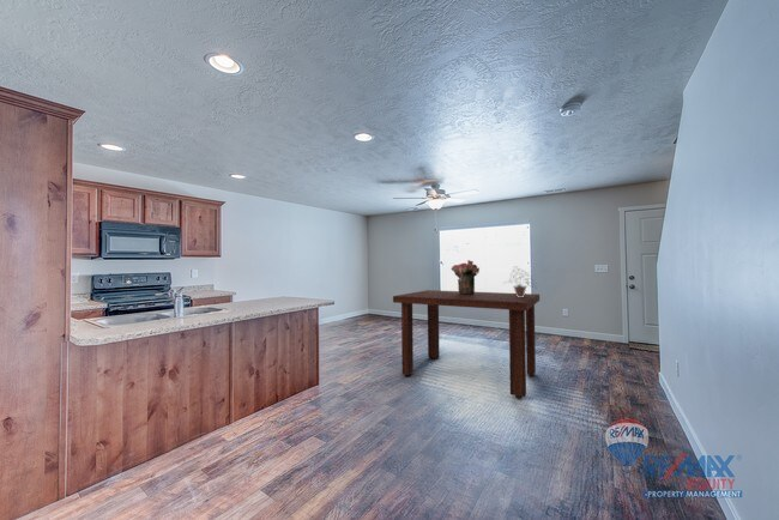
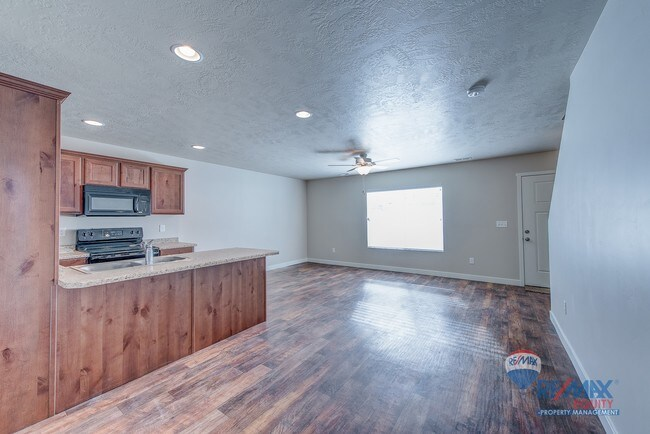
- potted plant (519, 282)
- bouquet (465, 277)
- dining table (471, 307)
